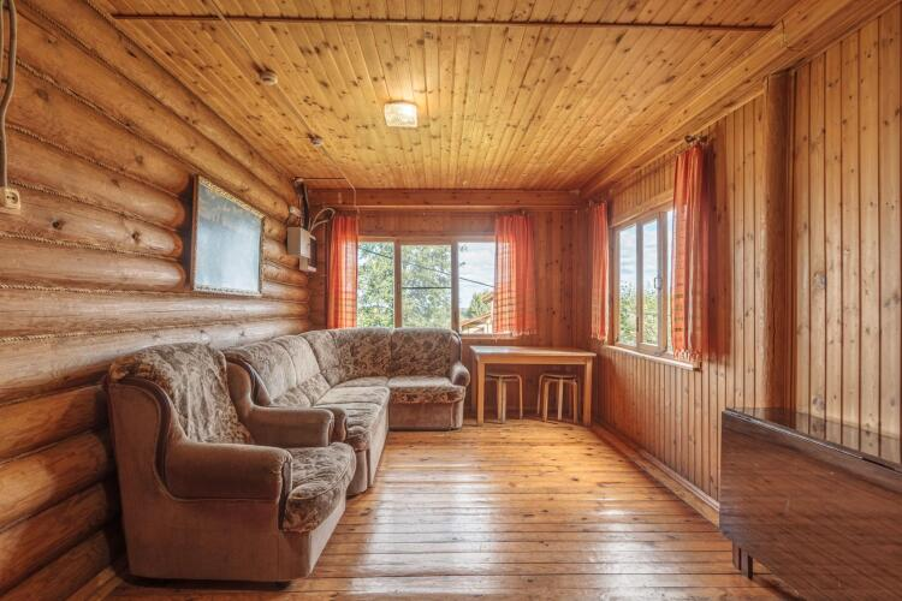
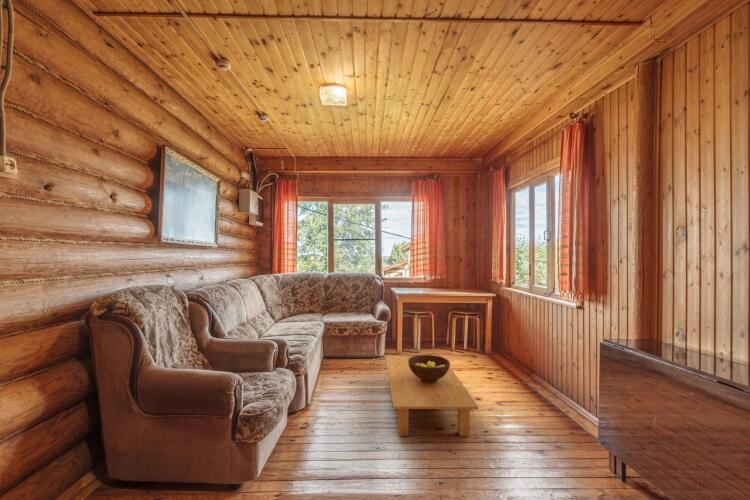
+ coffee table (422, 389)
+ fruit bowl (428, 370)
